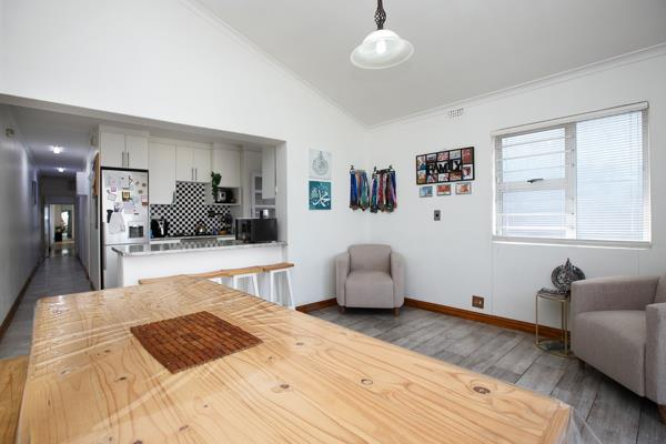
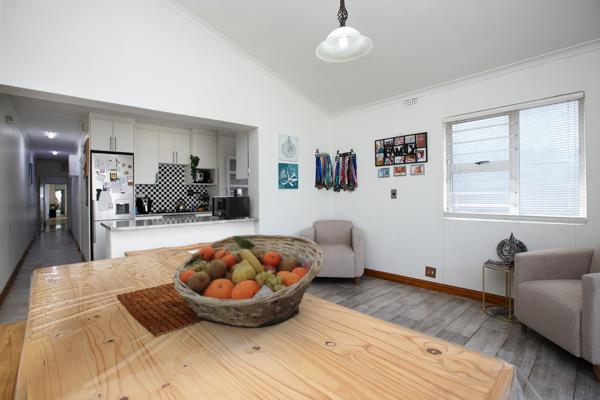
+ fruit basket (249, 273)
